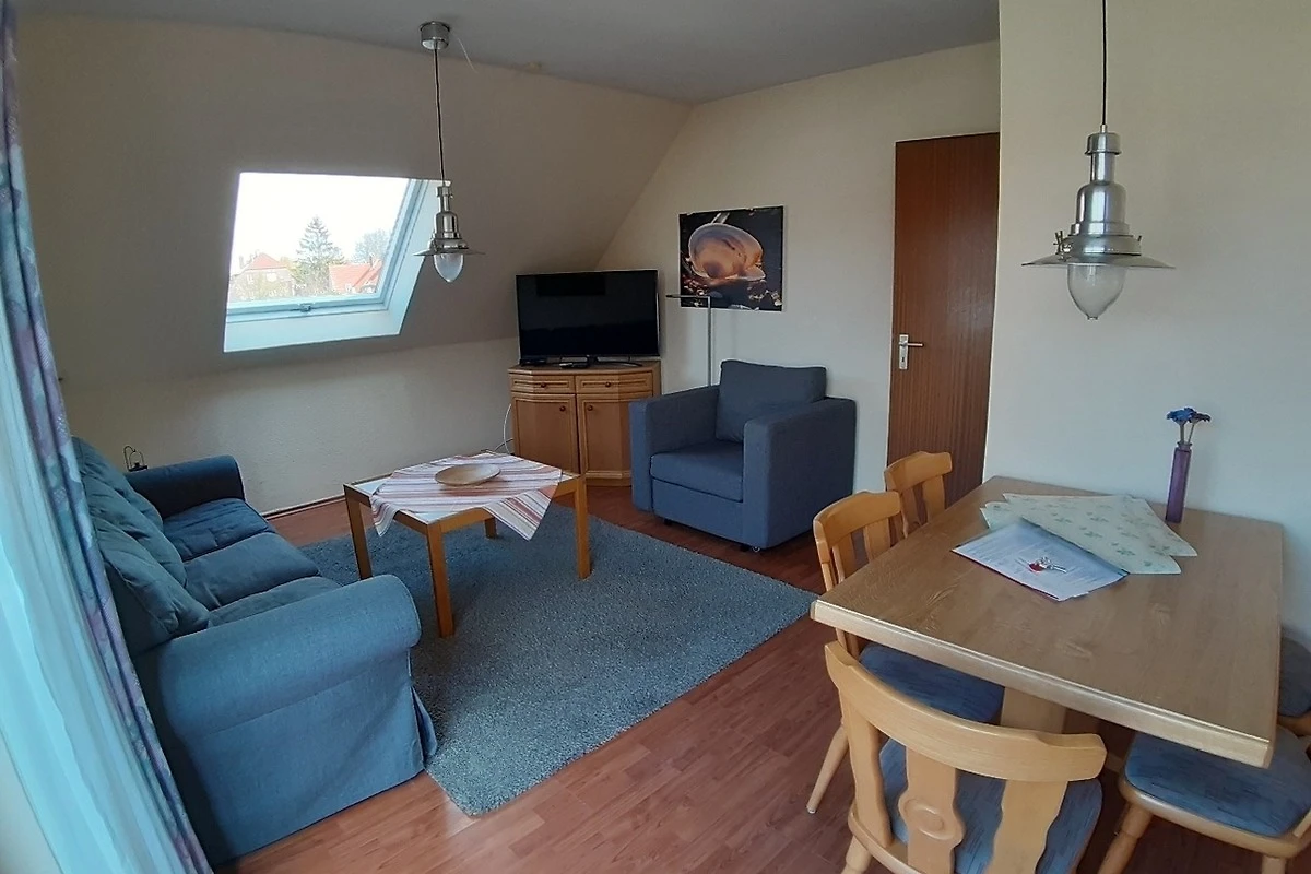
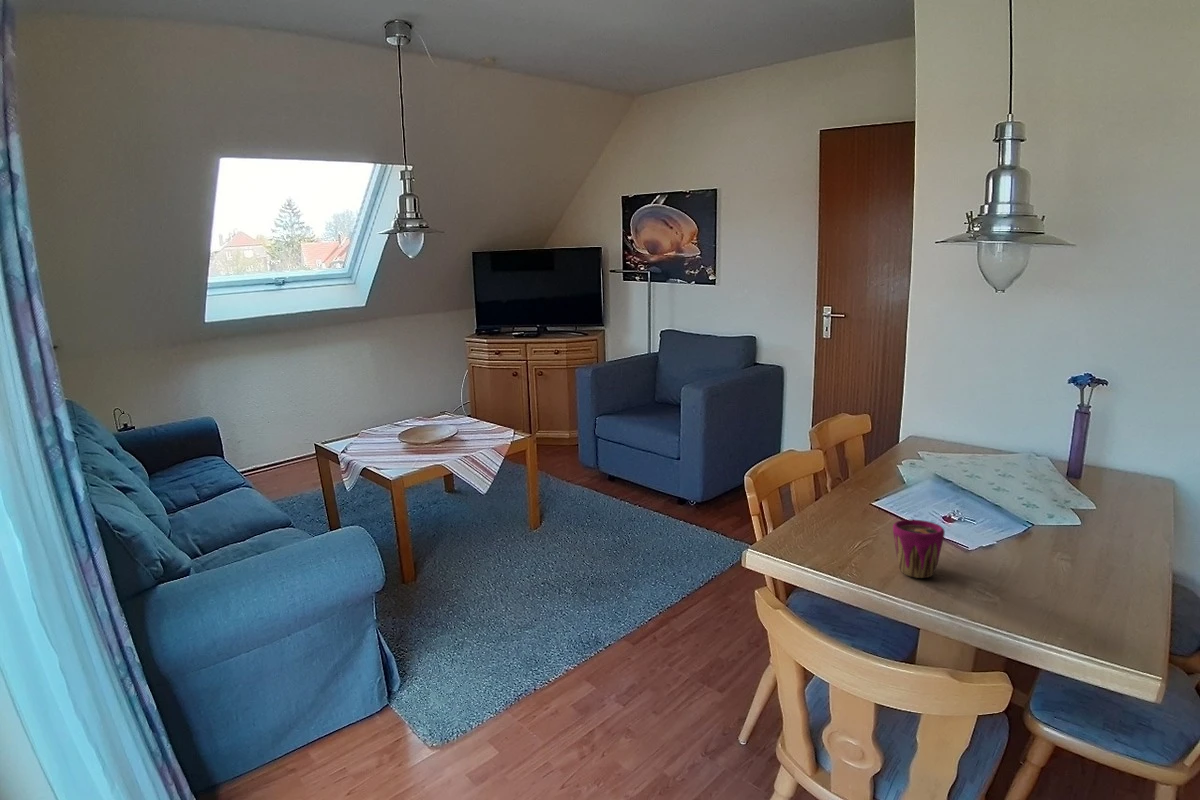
+ cup (917, 547)
